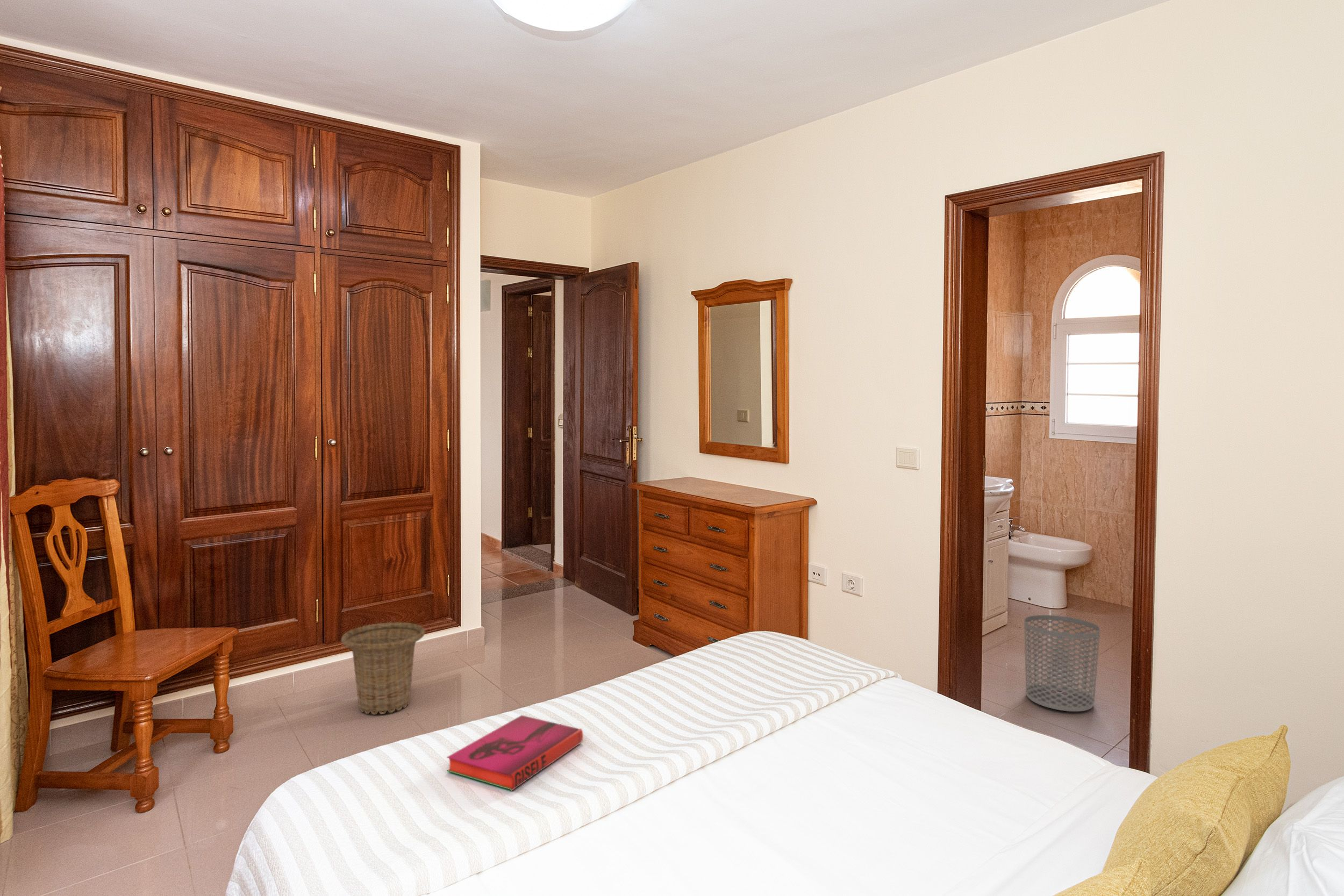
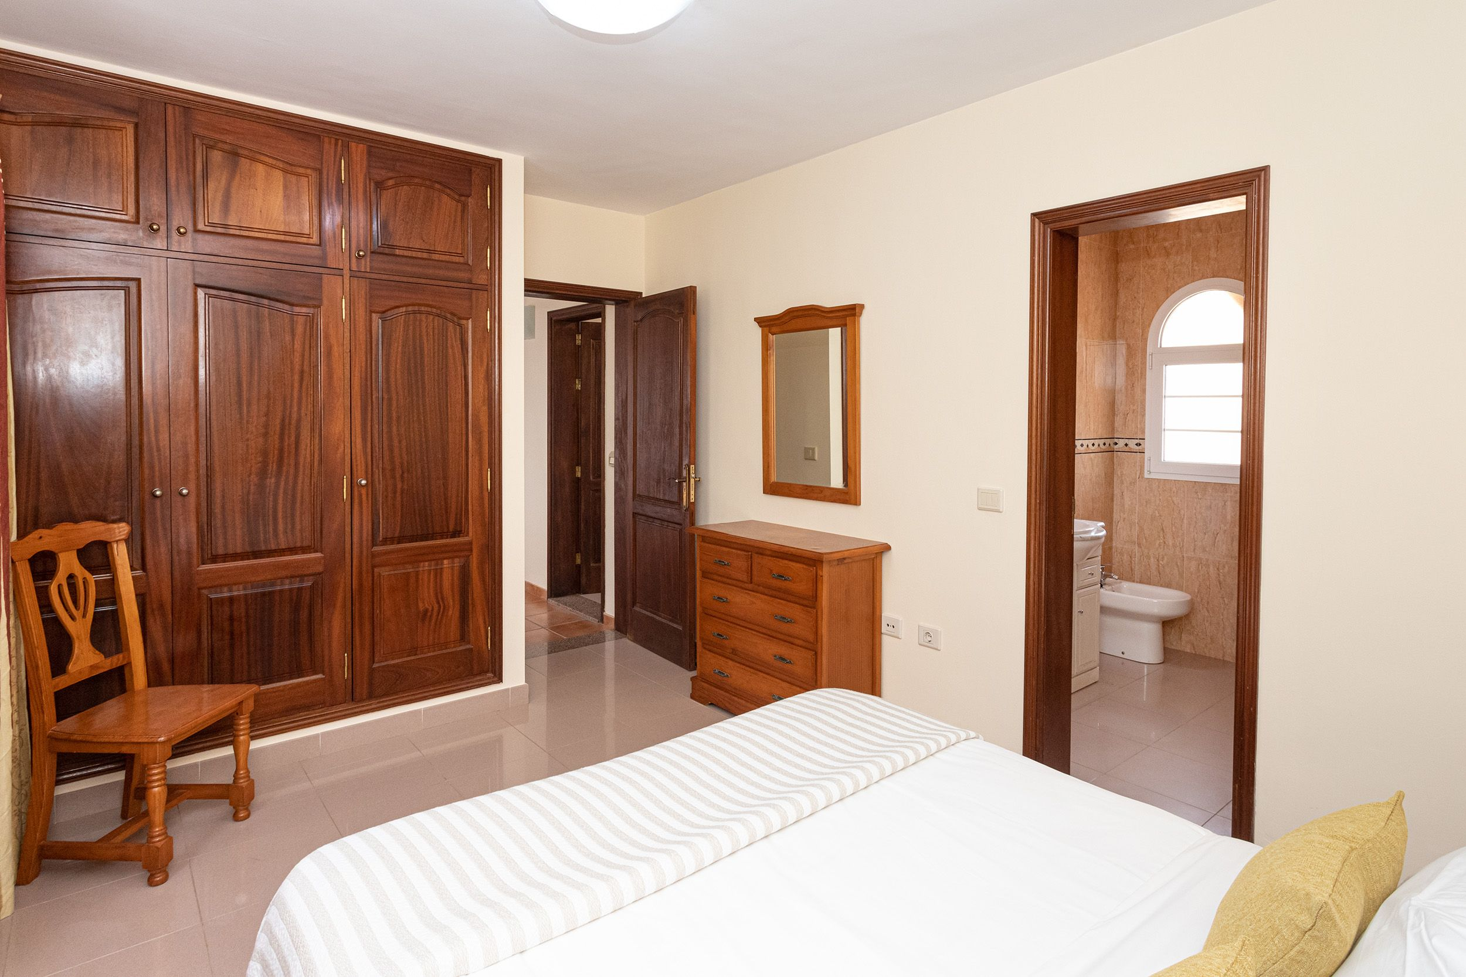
- hardback book (518, 749)
- basket (384, 669)
- waste bin (1060, 662)
